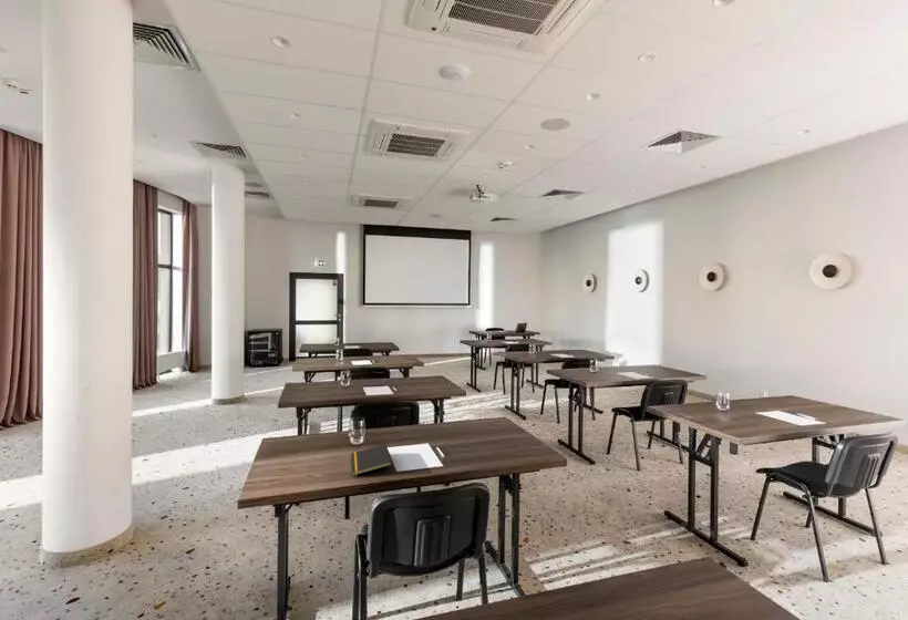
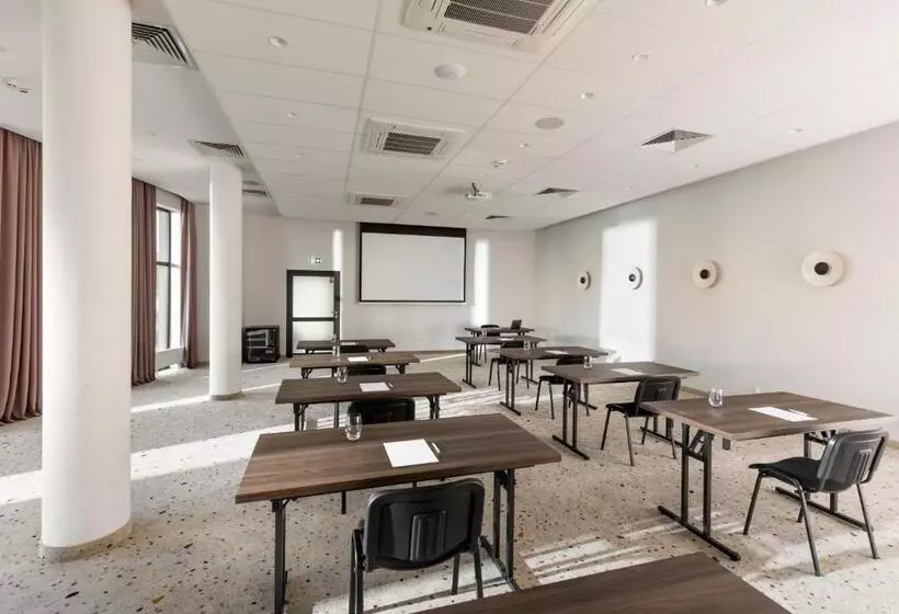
- notepad (370, 458)
